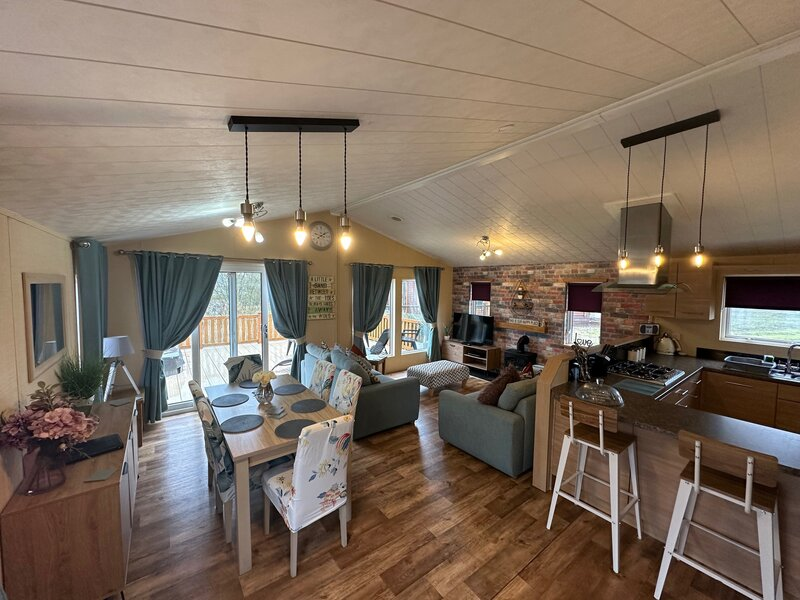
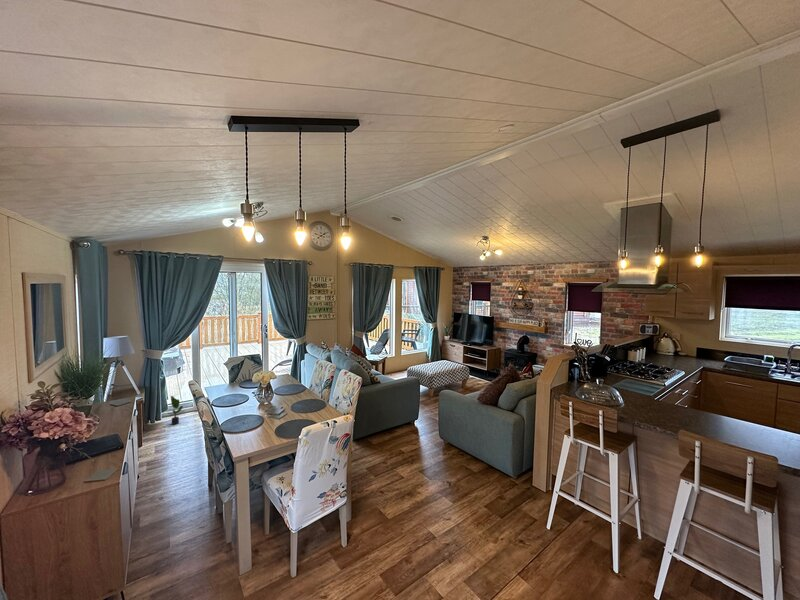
+ potted plant (176, 409)
